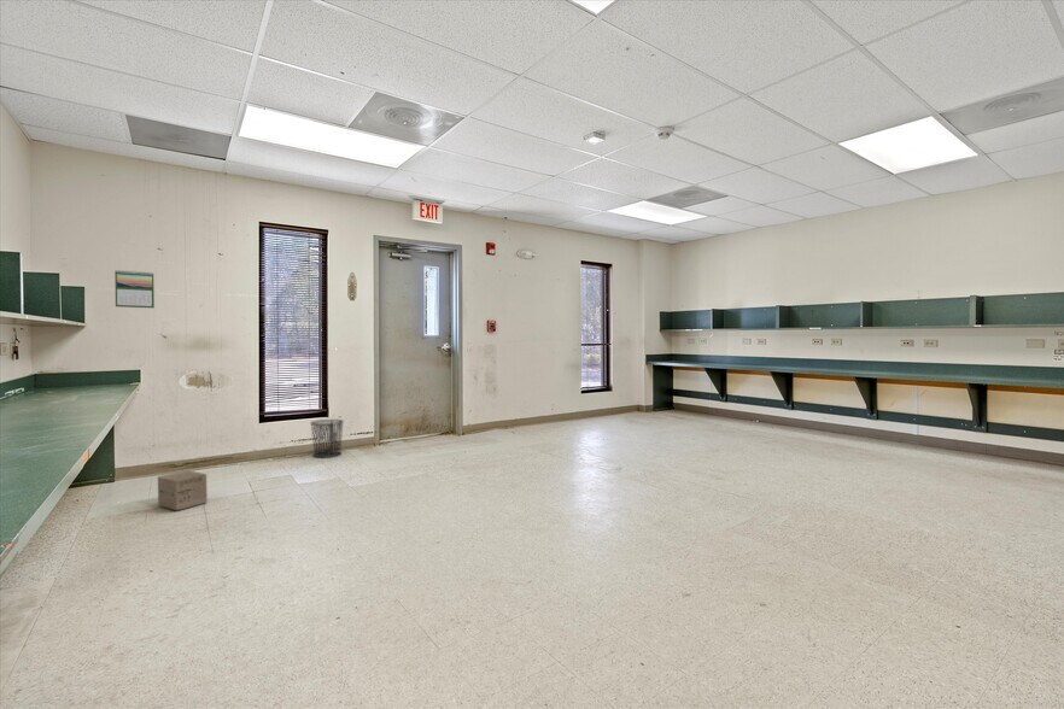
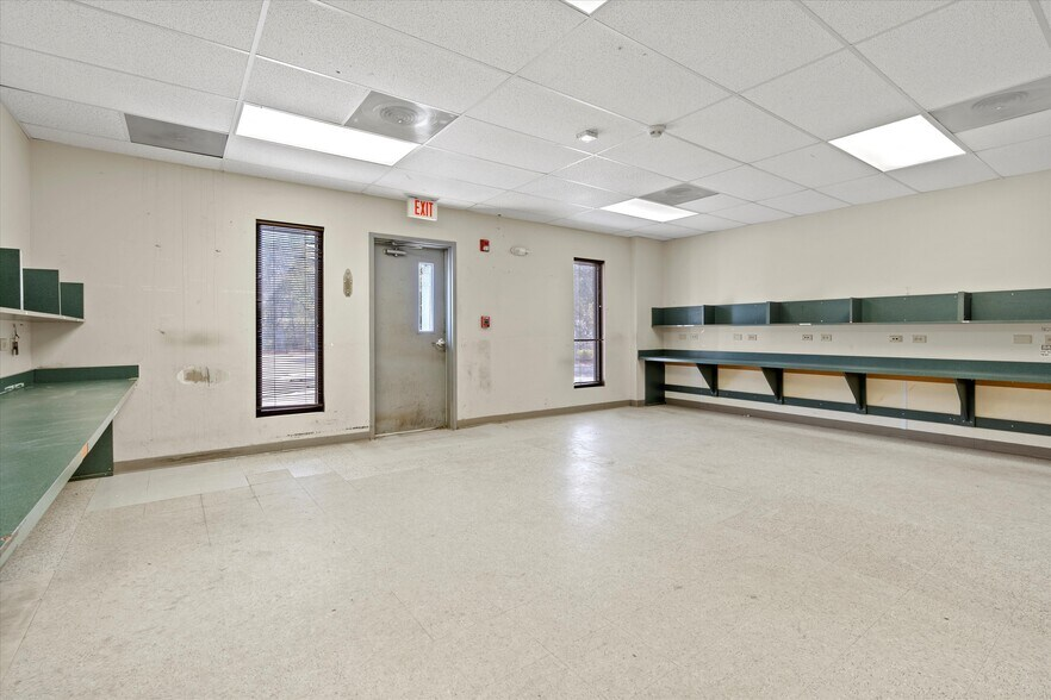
- calendar (134, 288)
- waste bin (326, 438)
- cardboard box (182, 490)
